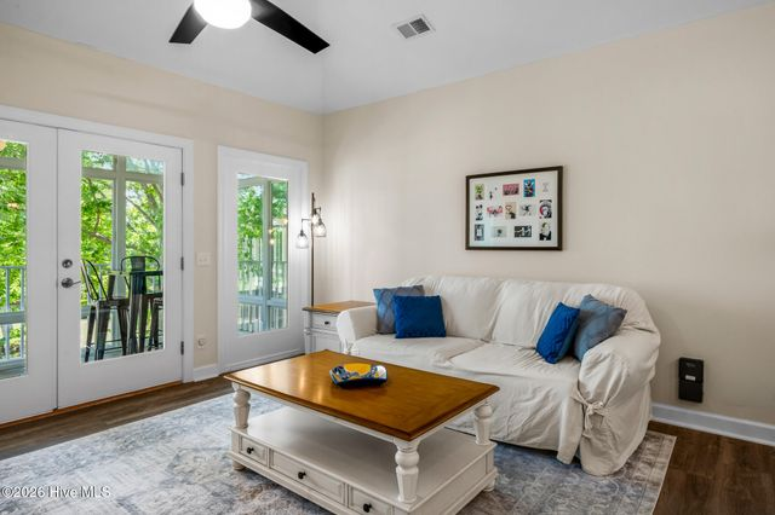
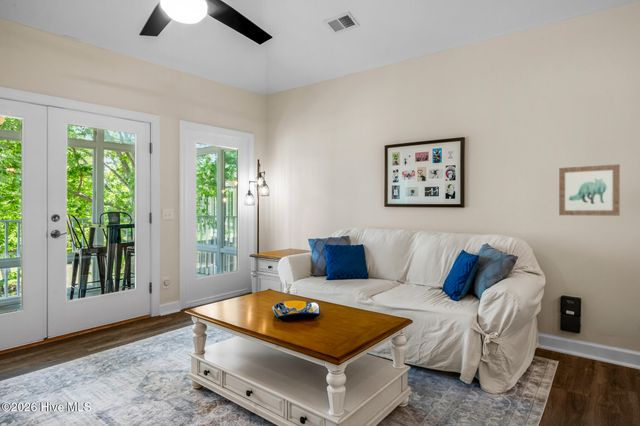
+ wall art (588, 190)
